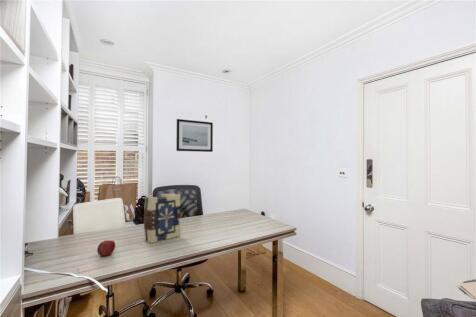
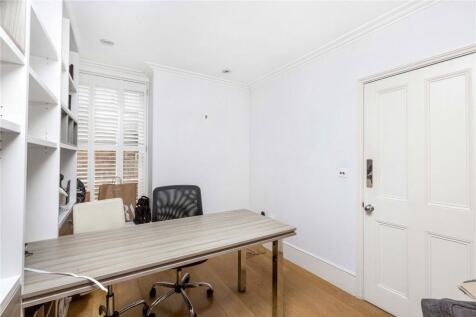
- wall art (195, 136)
- book (161, 216)
- apple (106, 247)
